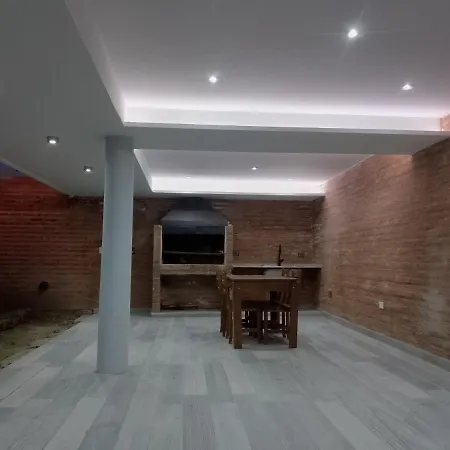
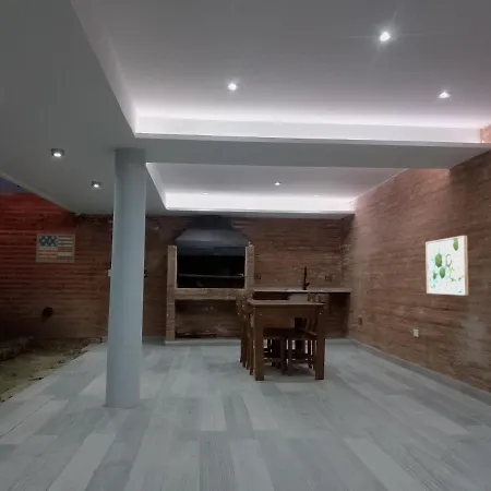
+ wall art (444, 266)
+ wall art (55, 248)
